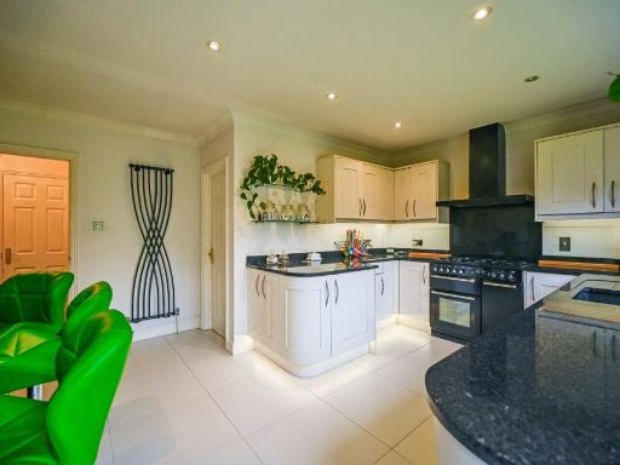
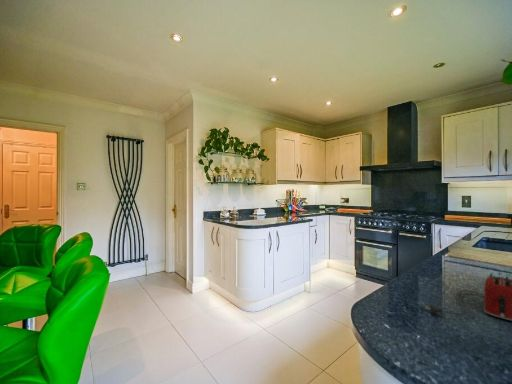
+ toaster (473, 292)
